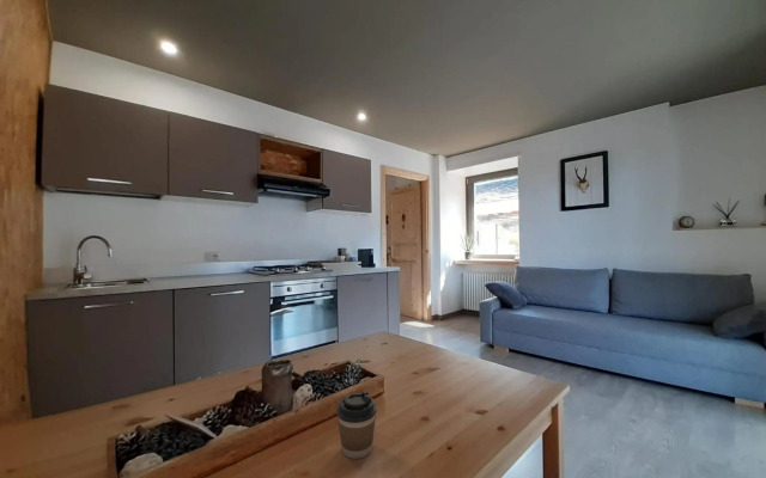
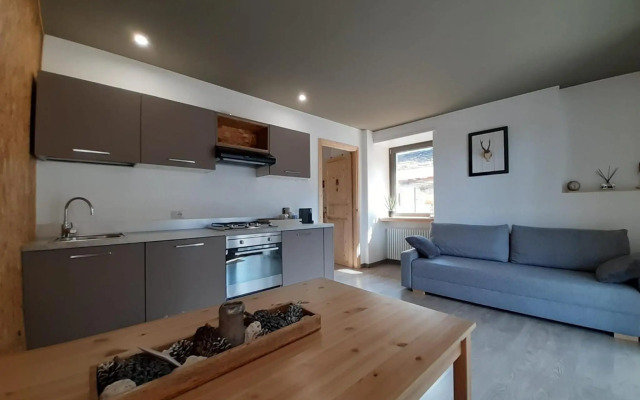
- coffee cup (357, 421)
